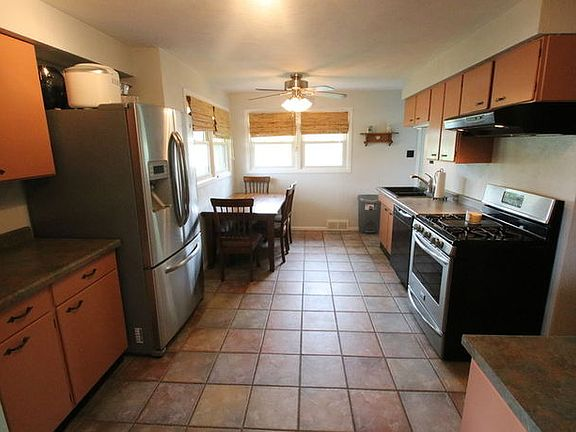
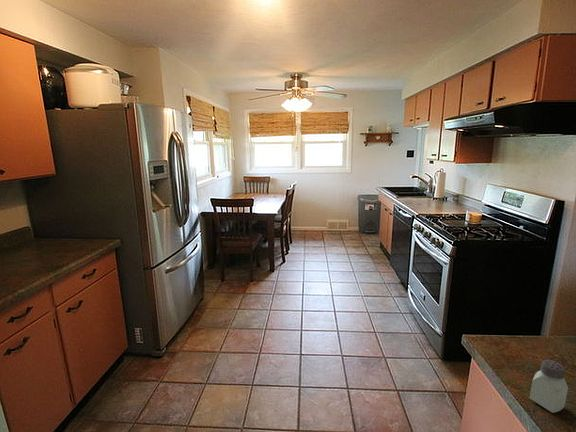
+ saltshaker (549, 384)
